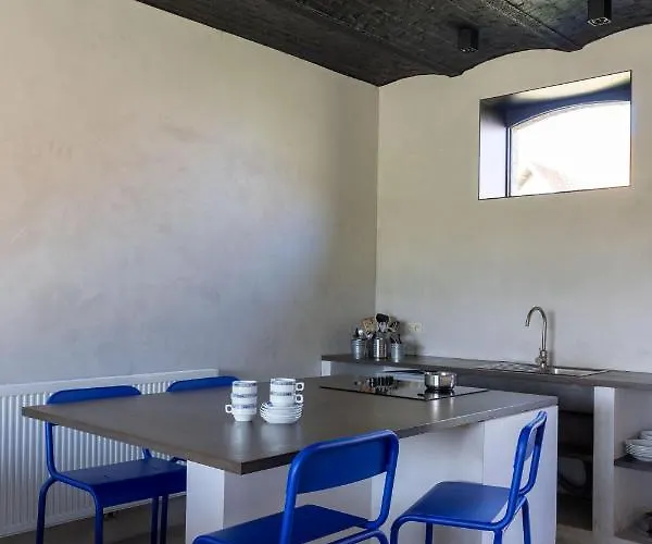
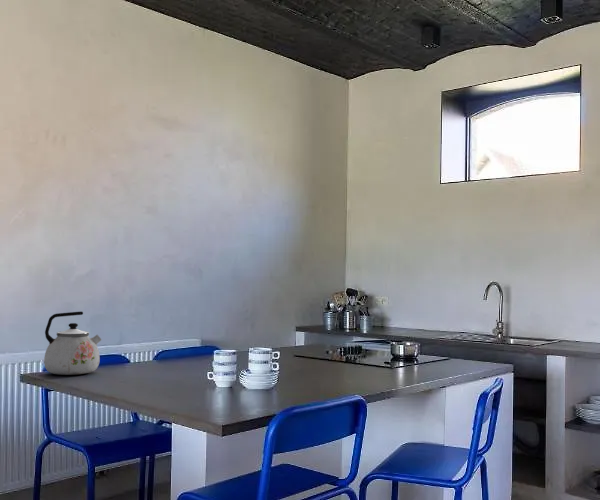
+ kettle (73, 342)
